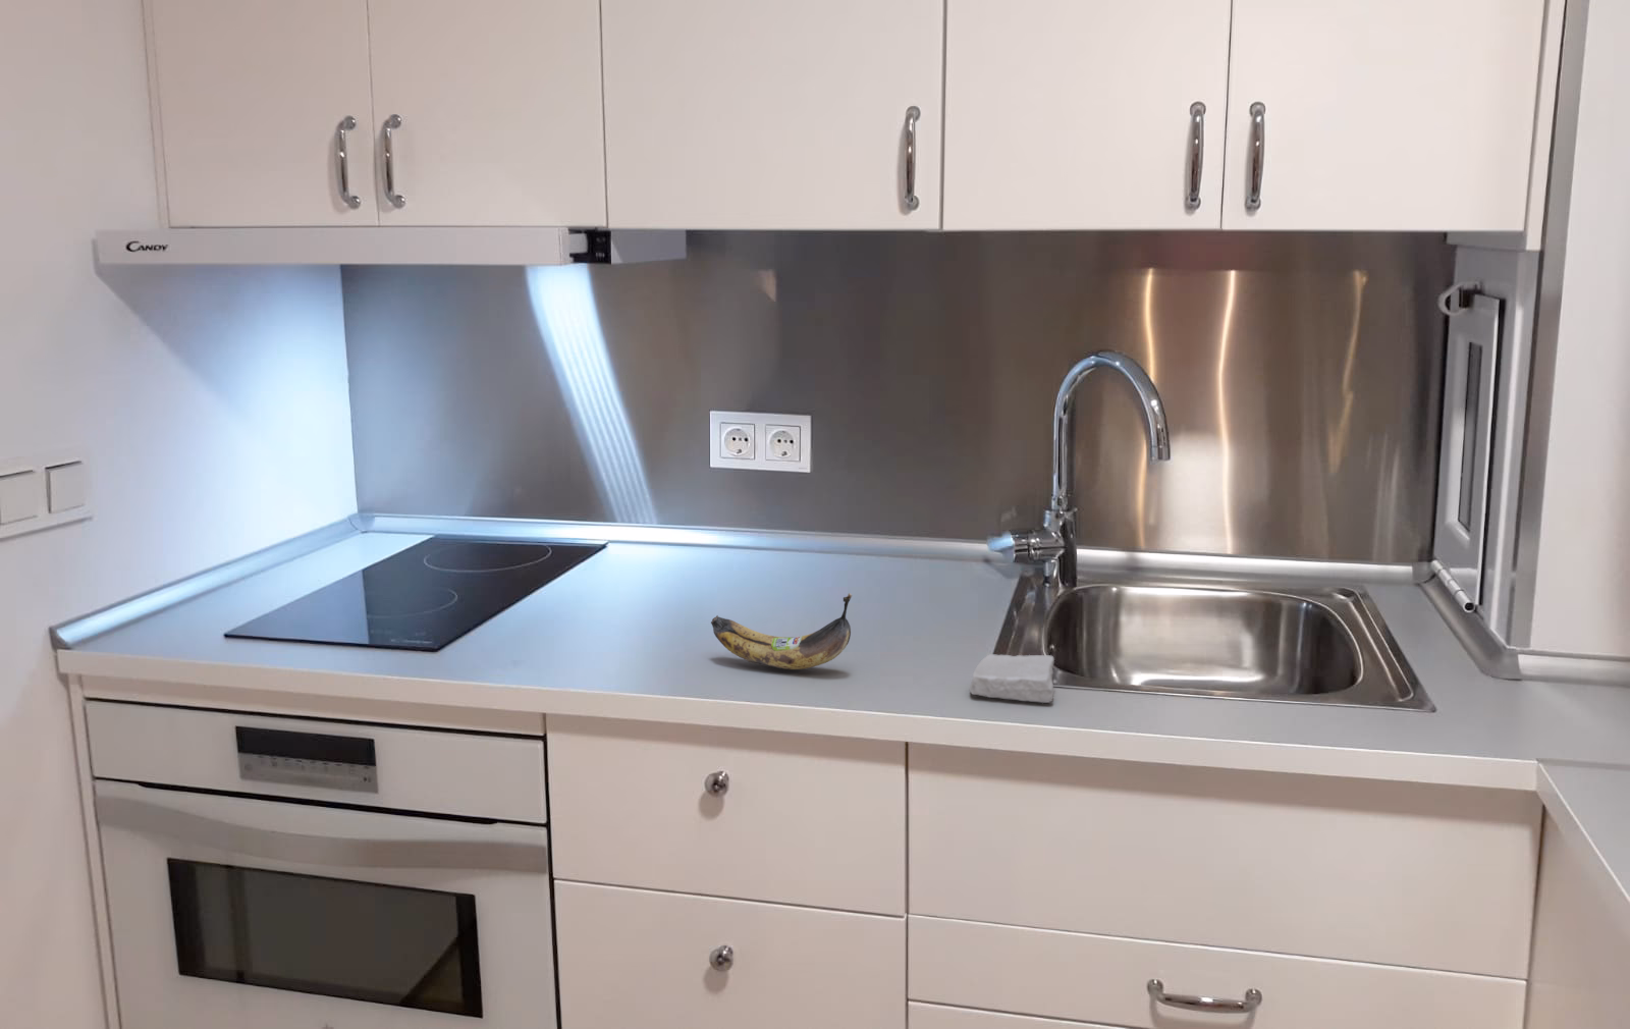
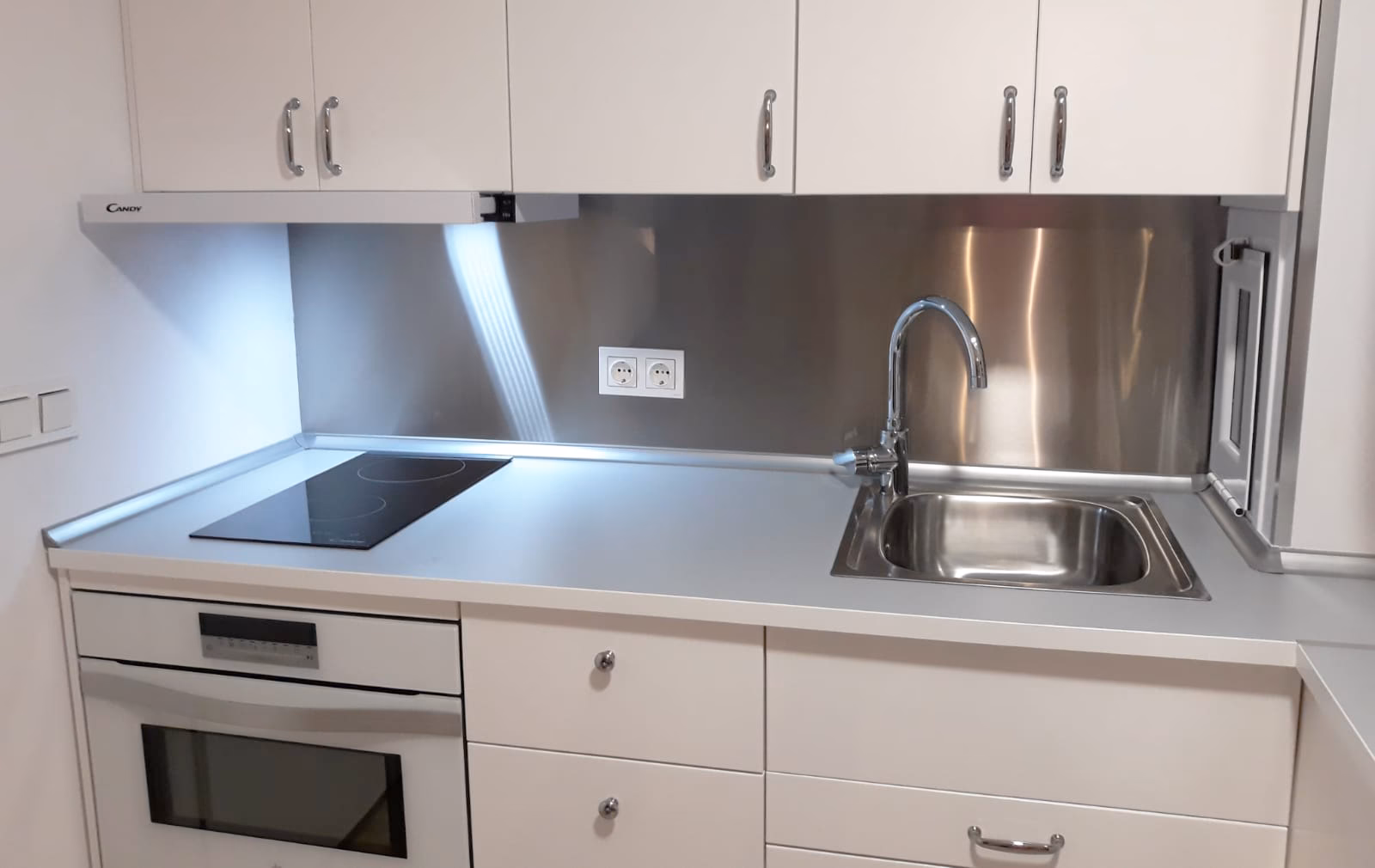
- banana (781, 637)
- soap bar (1011, 676)
